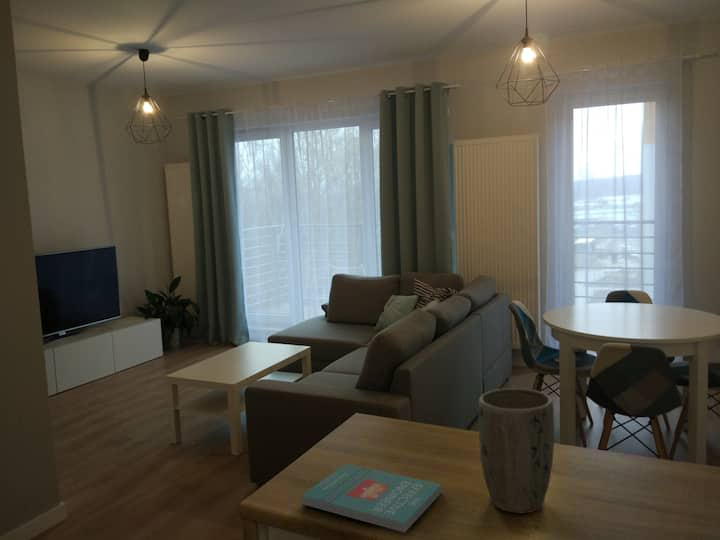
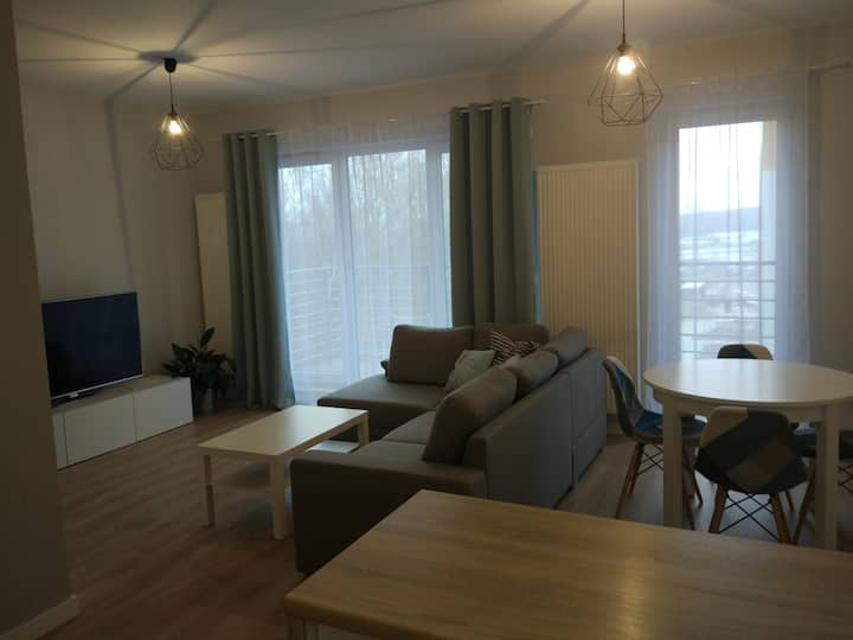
- book (372, 493)
- plant pot (516, 449)
